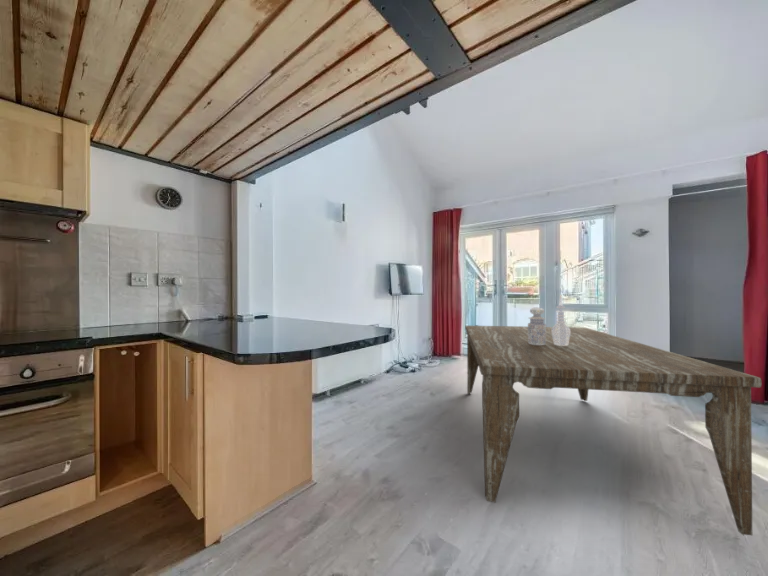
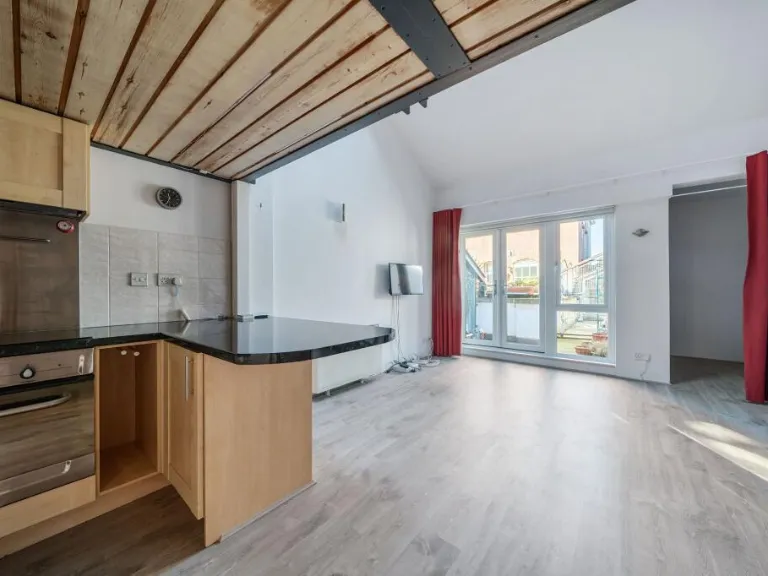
- decorative vase (545, 318)
- dining table (551, 387)
